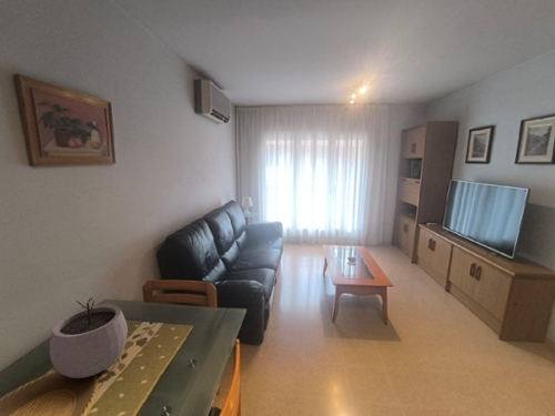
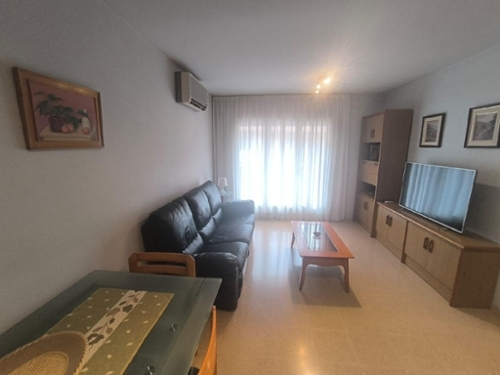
- plant pot (90, 332)
